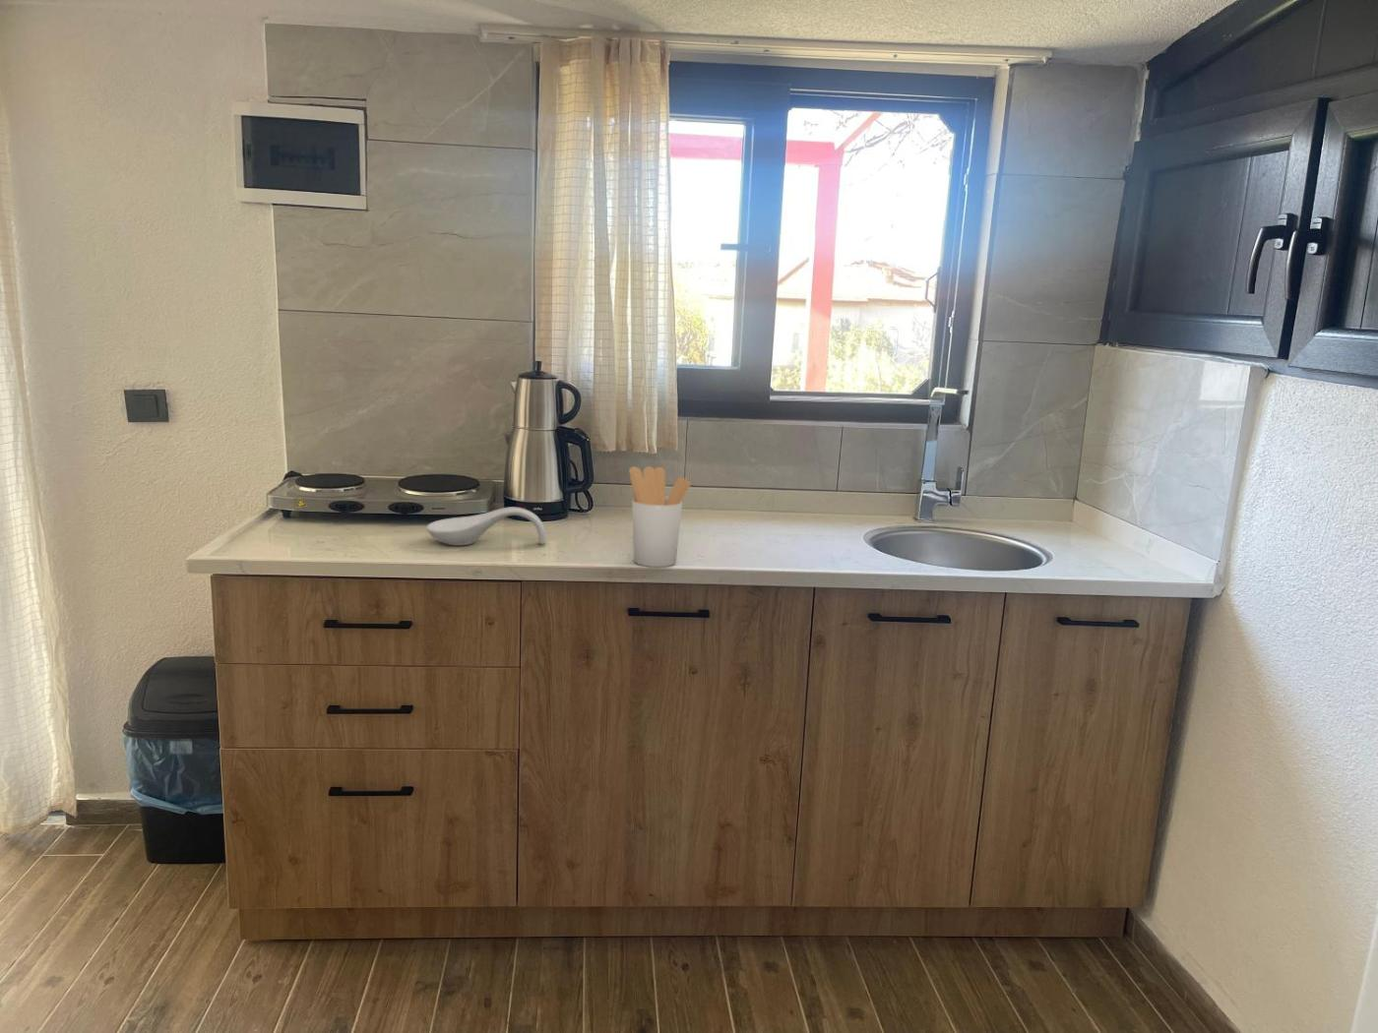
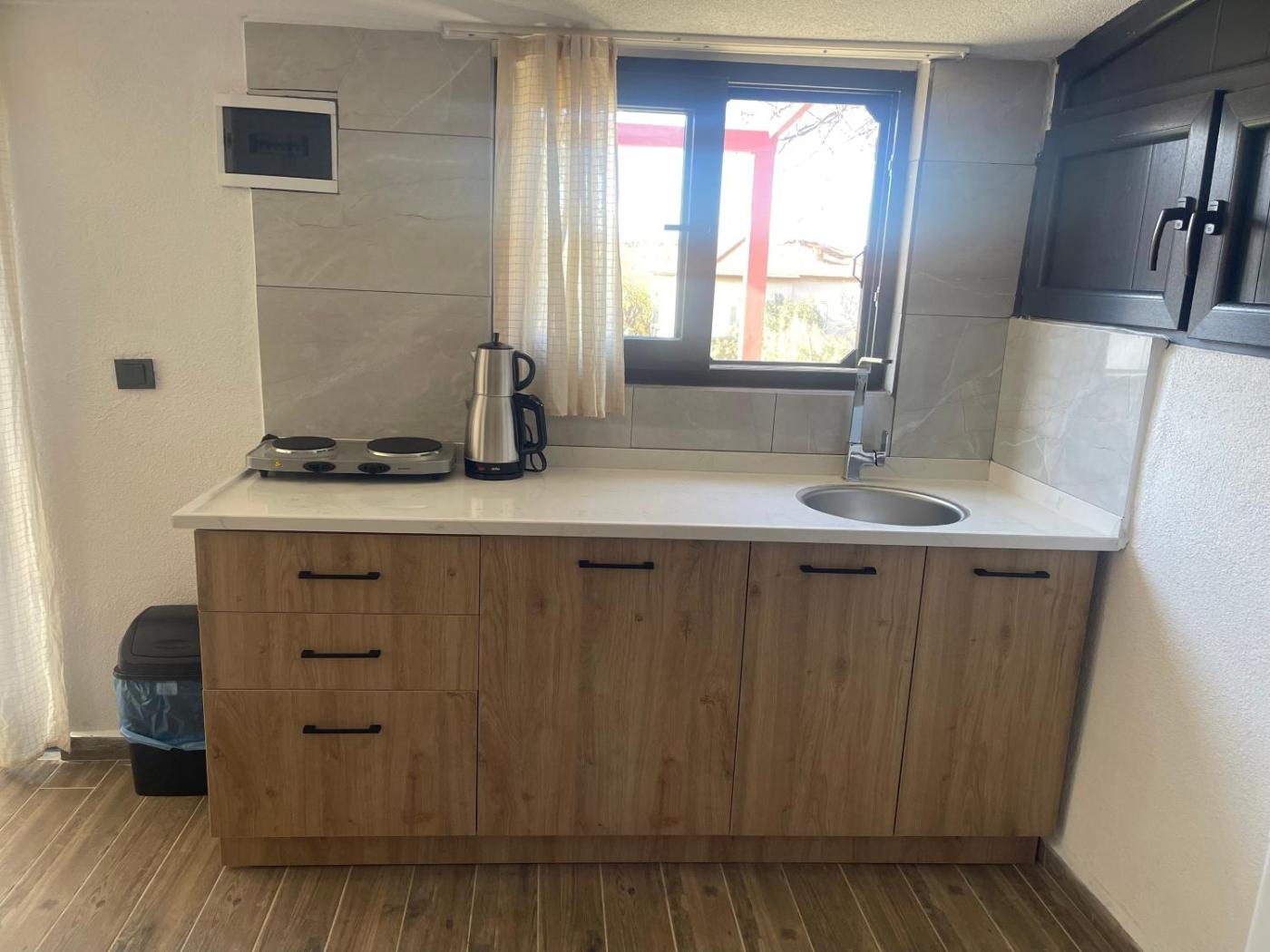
- spoon rest (486, 524)
- utensil holder (652, 512)
